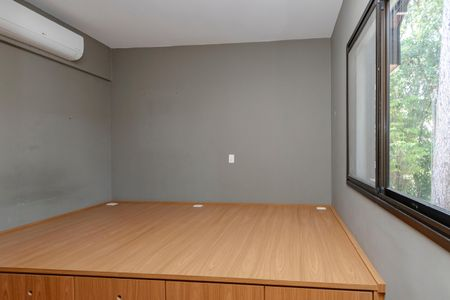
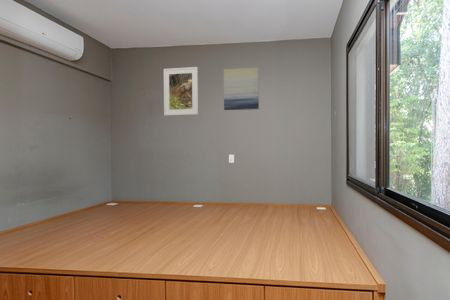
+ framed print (180, 91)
+ wall art (241, 89)
